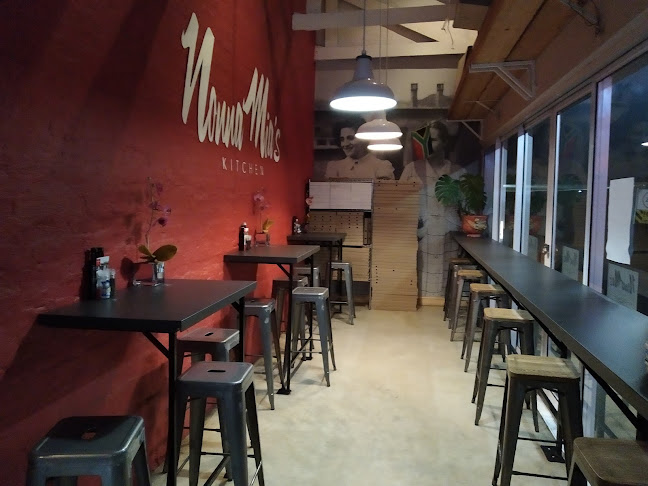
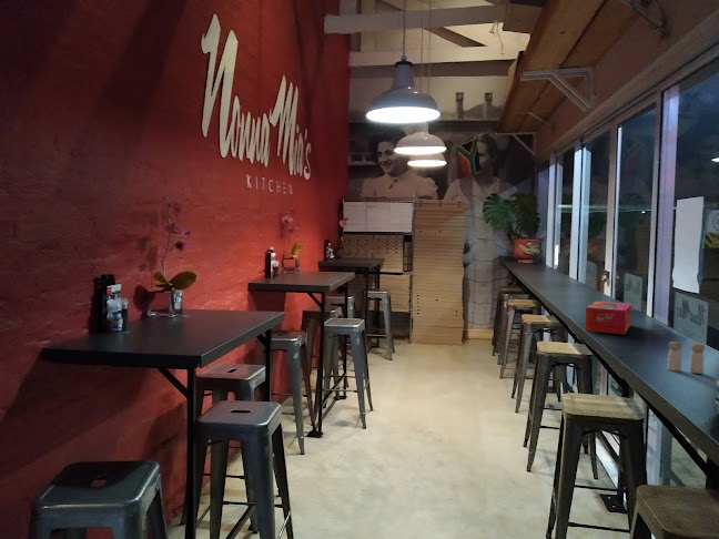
+ tissue box (608, 316)
+ salt and pepper shaker (690, 358)
